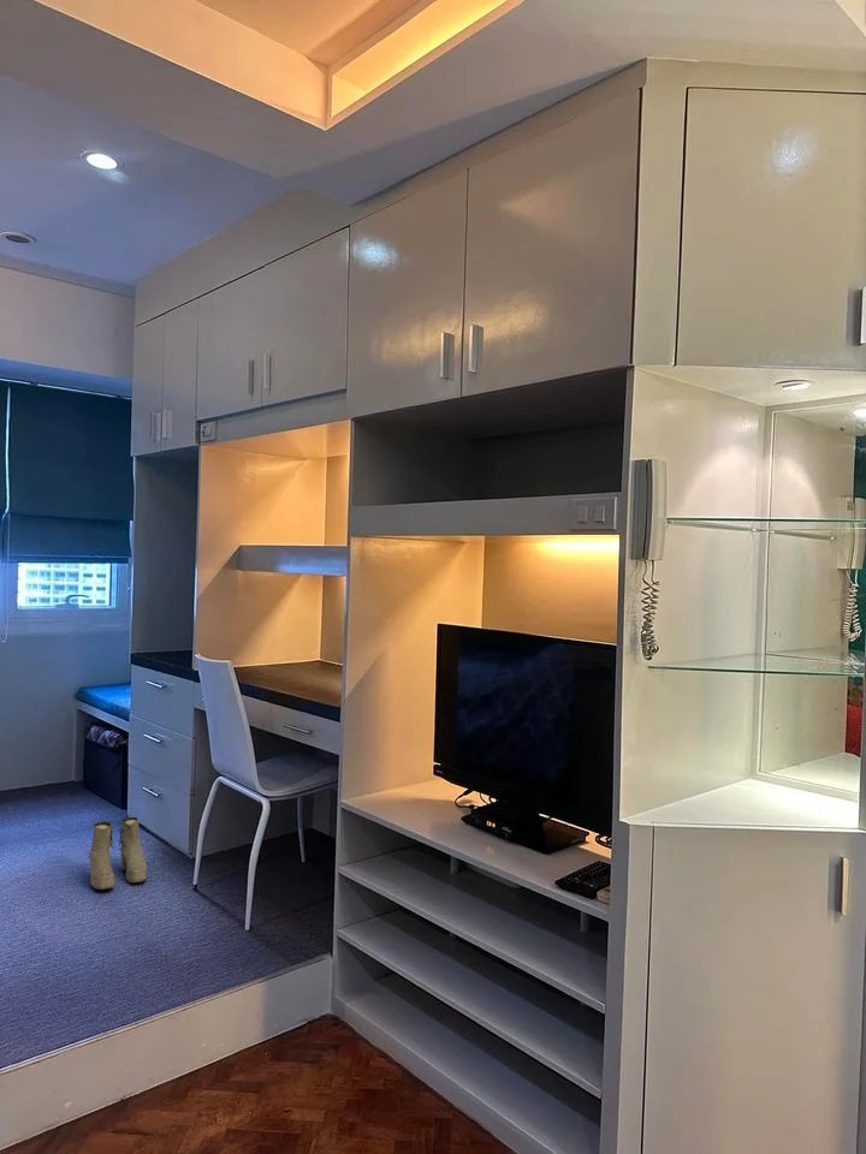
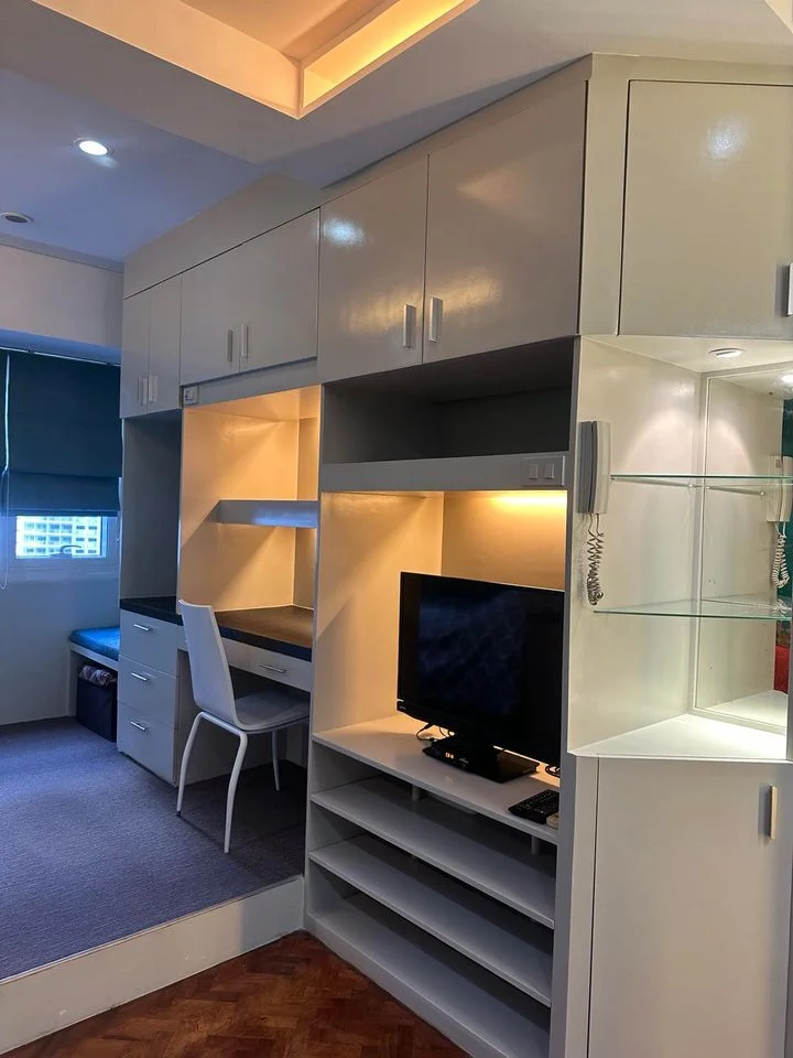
- boots (121, 851)
